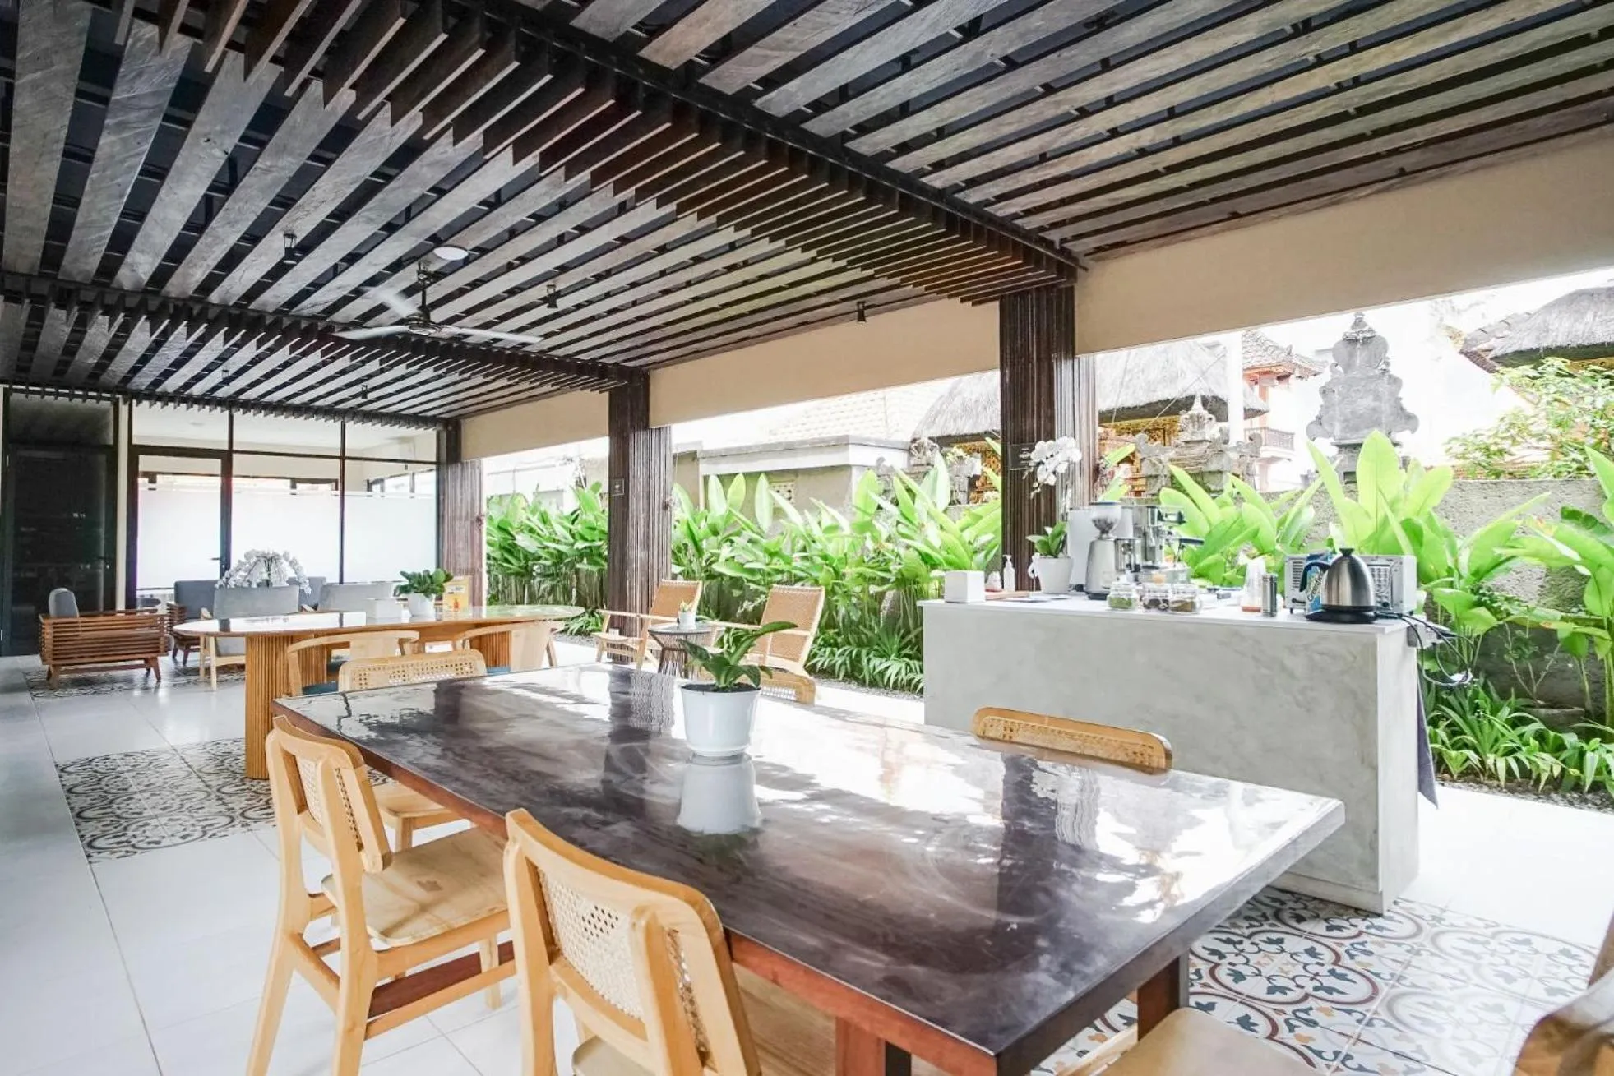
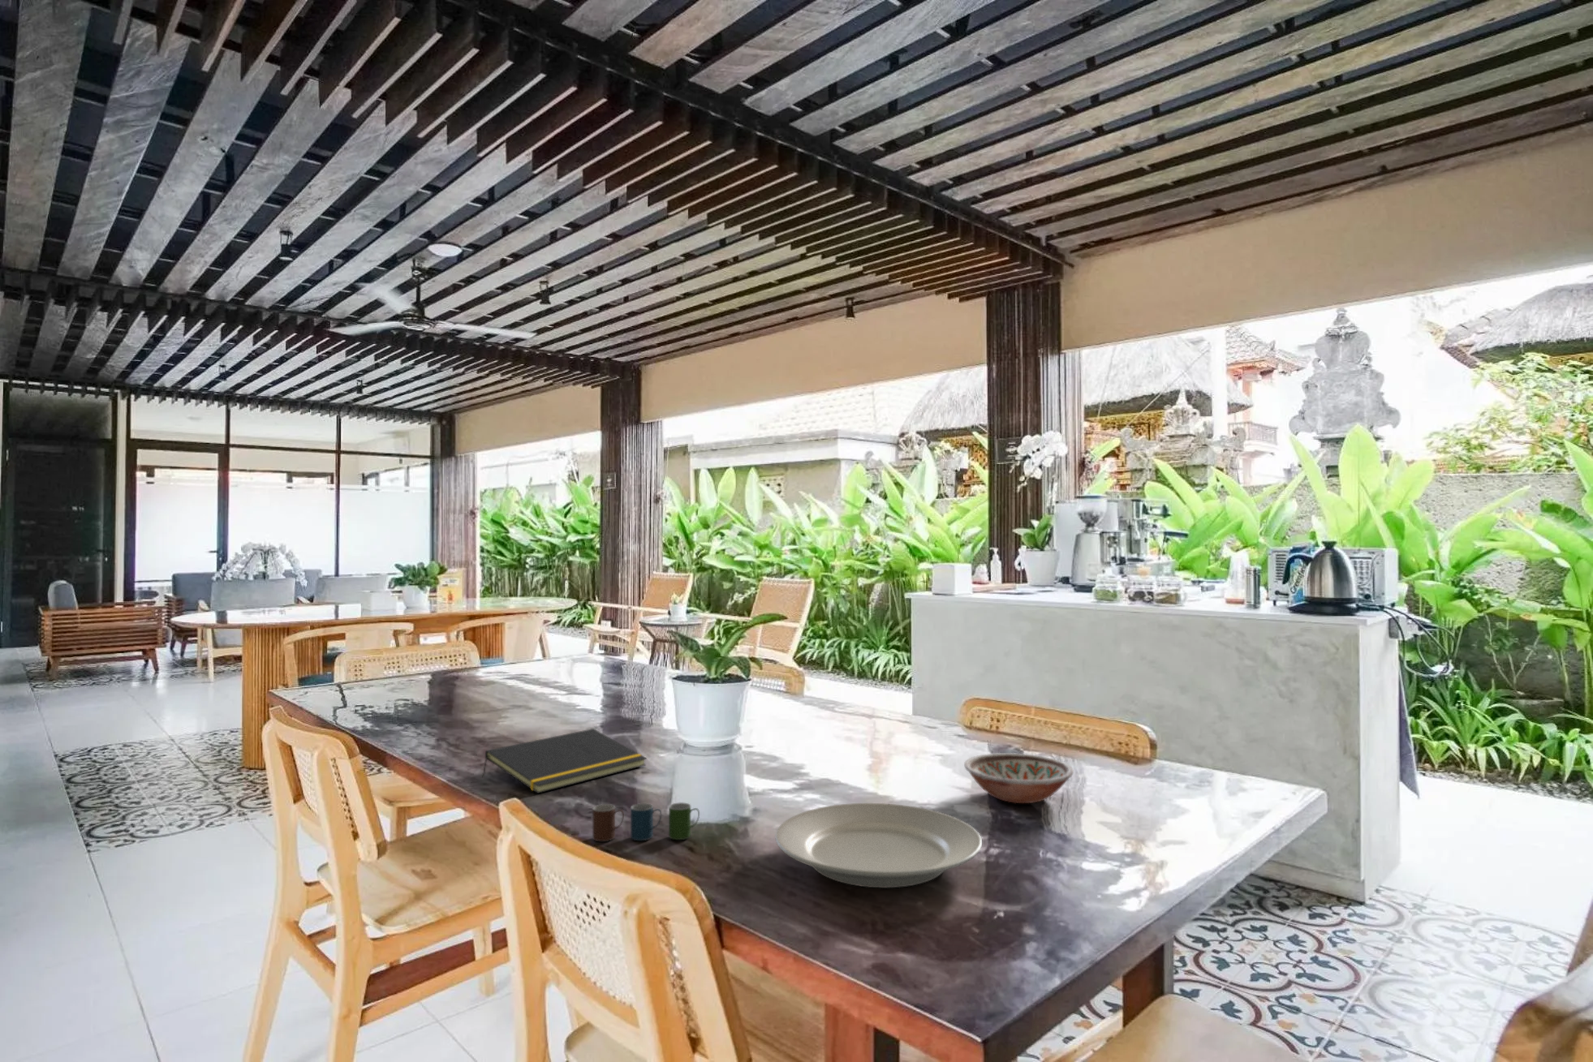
+ cup (646, 811)
+ bowl (1018, 780)
+ notepad (568, 757)
+ plate (877, 847)
